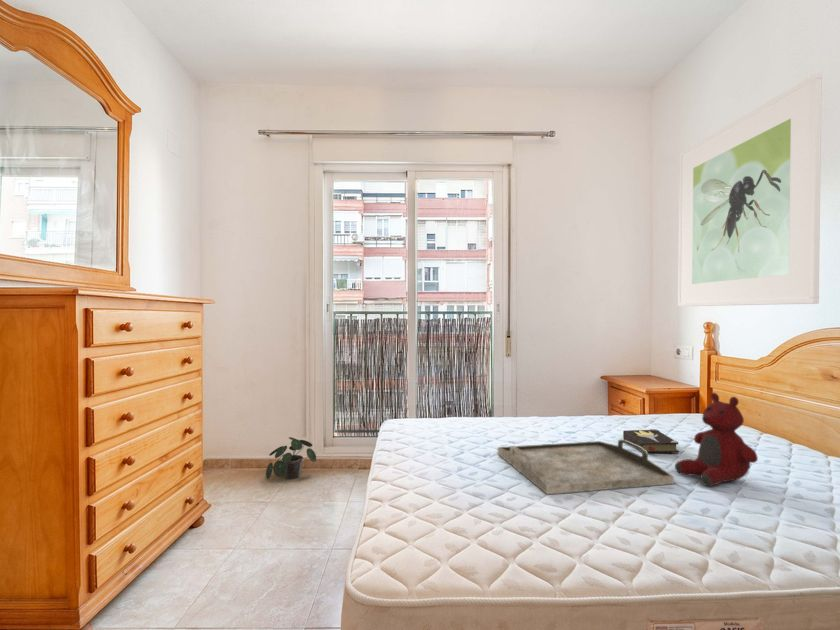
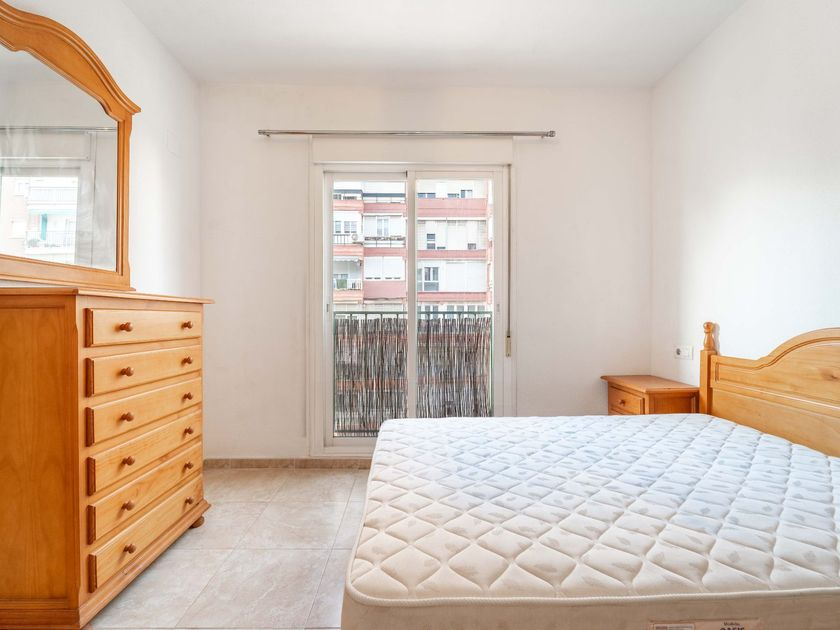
- serving tray (577, 457)
- teddy bear (712, 437)
- hardback book (649, 440)
- potted plant (291, 457)
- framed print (735, 213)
